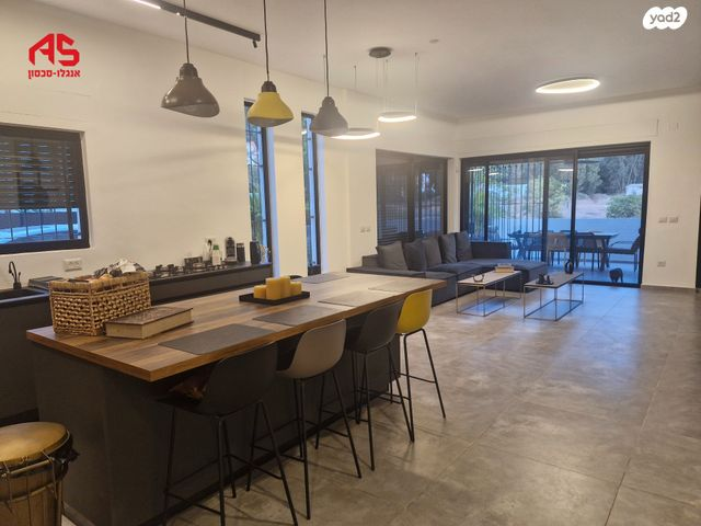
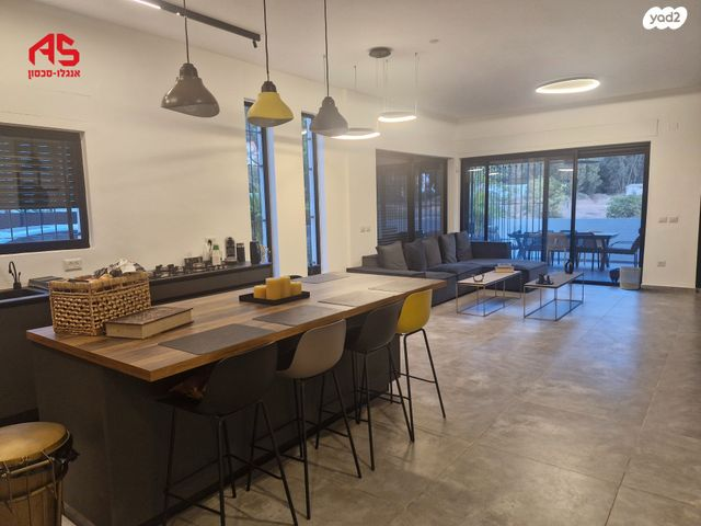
+ waste bin (629, 277)
